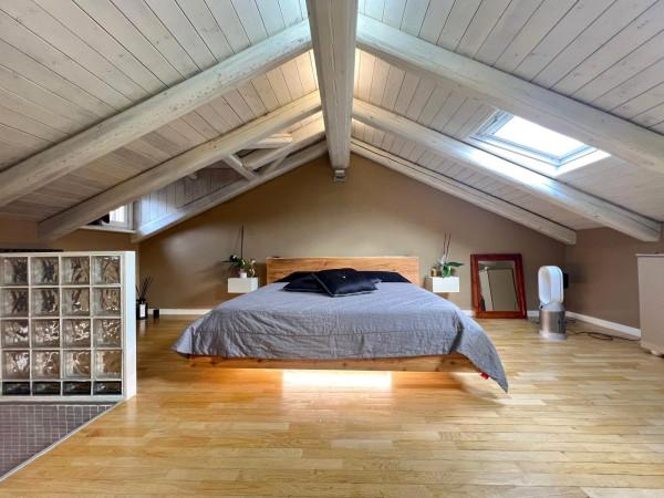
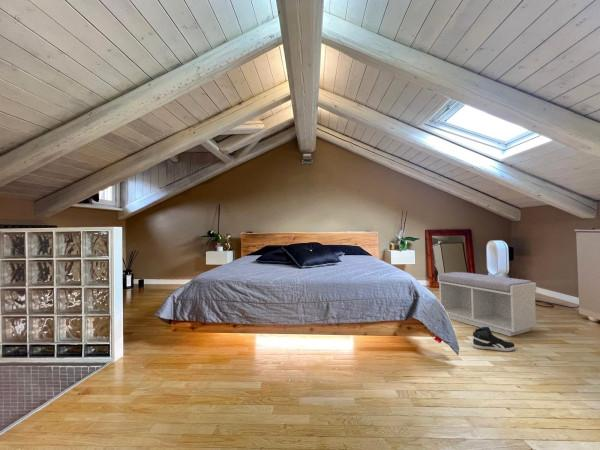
+ bench (482, 299)
+ sneaker (494, 337)
